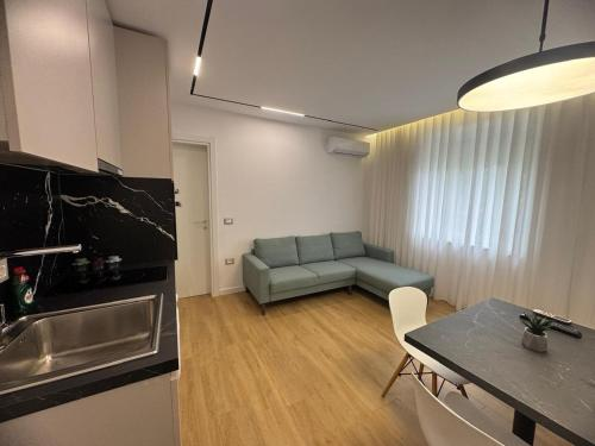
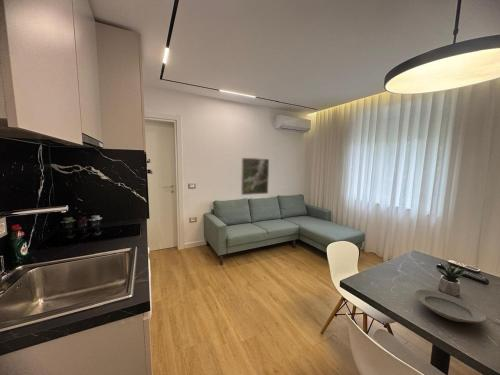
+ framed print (255, 176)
+ plate (447, 307)
